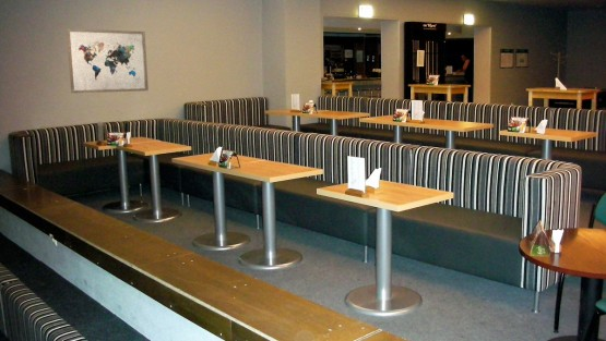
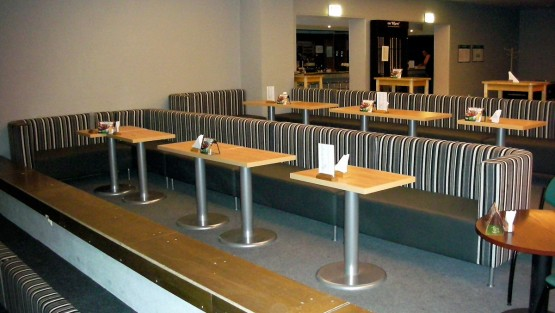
- wall art (109, 61)
